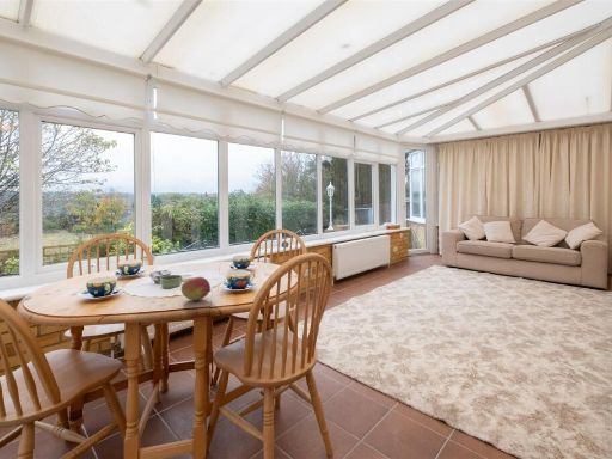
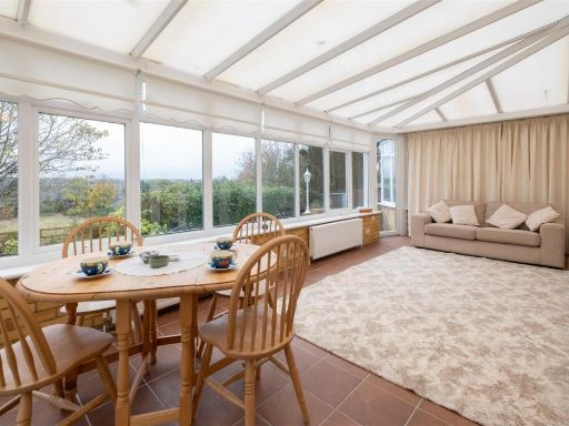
- fruit (196, 288)
